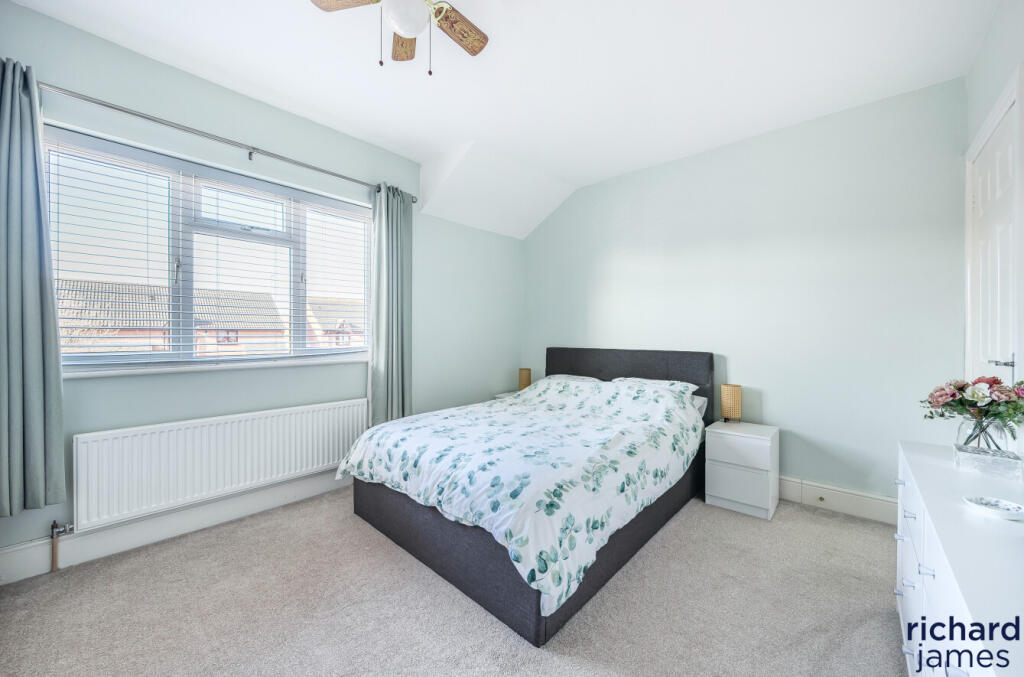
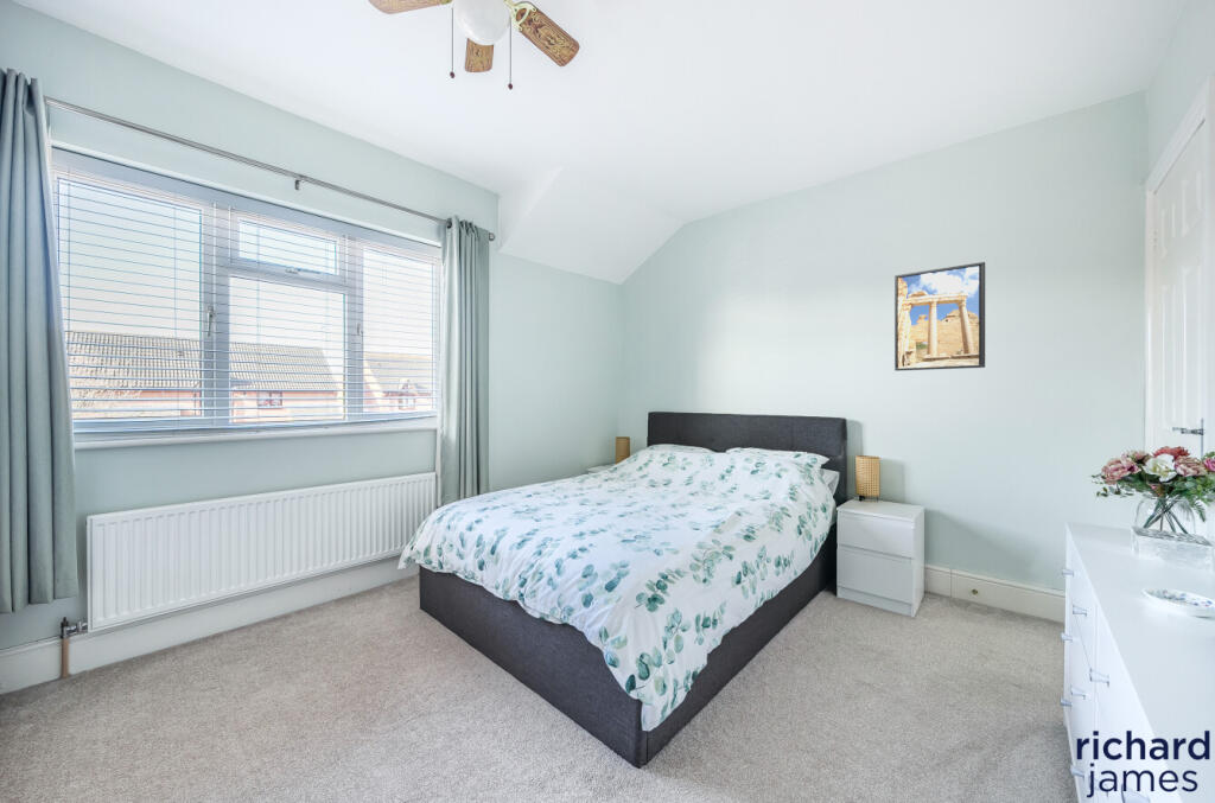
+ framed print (937, 319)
